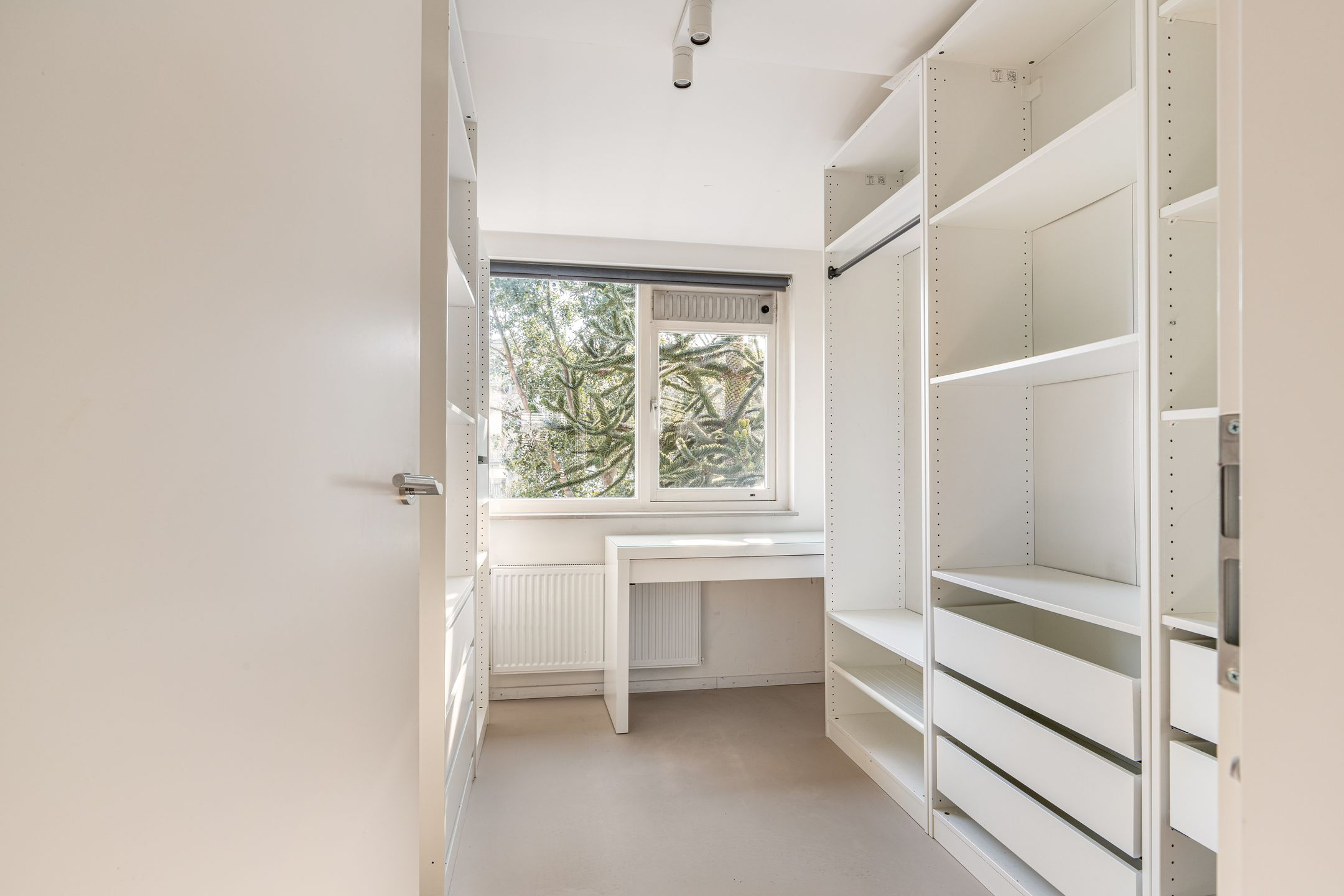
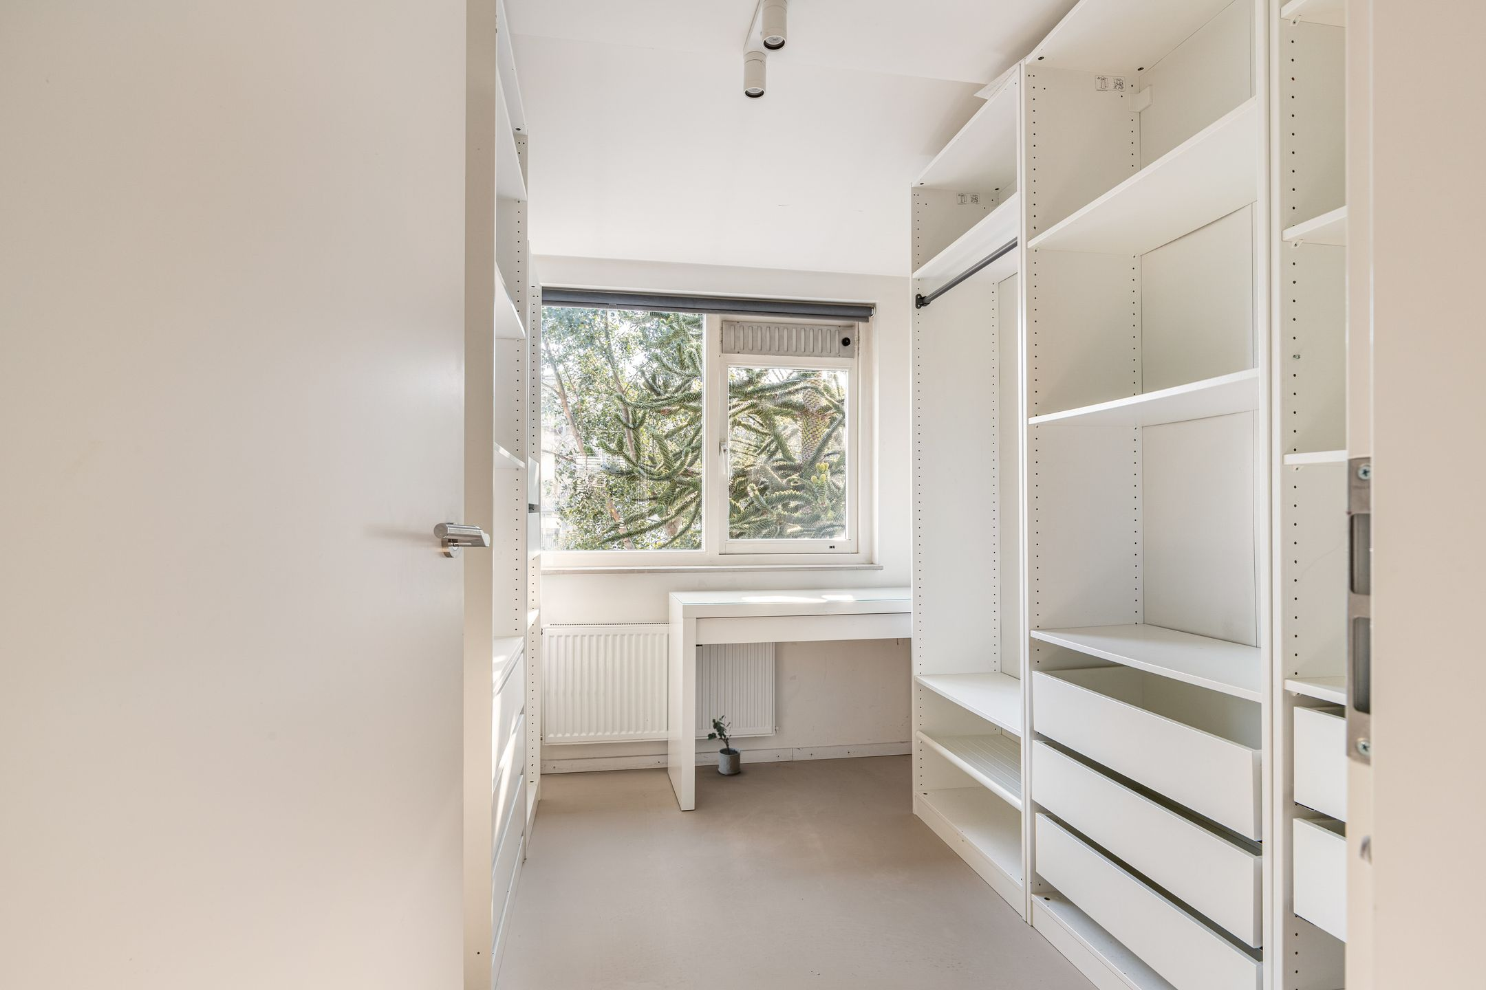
+ potted plant (725, 742)
